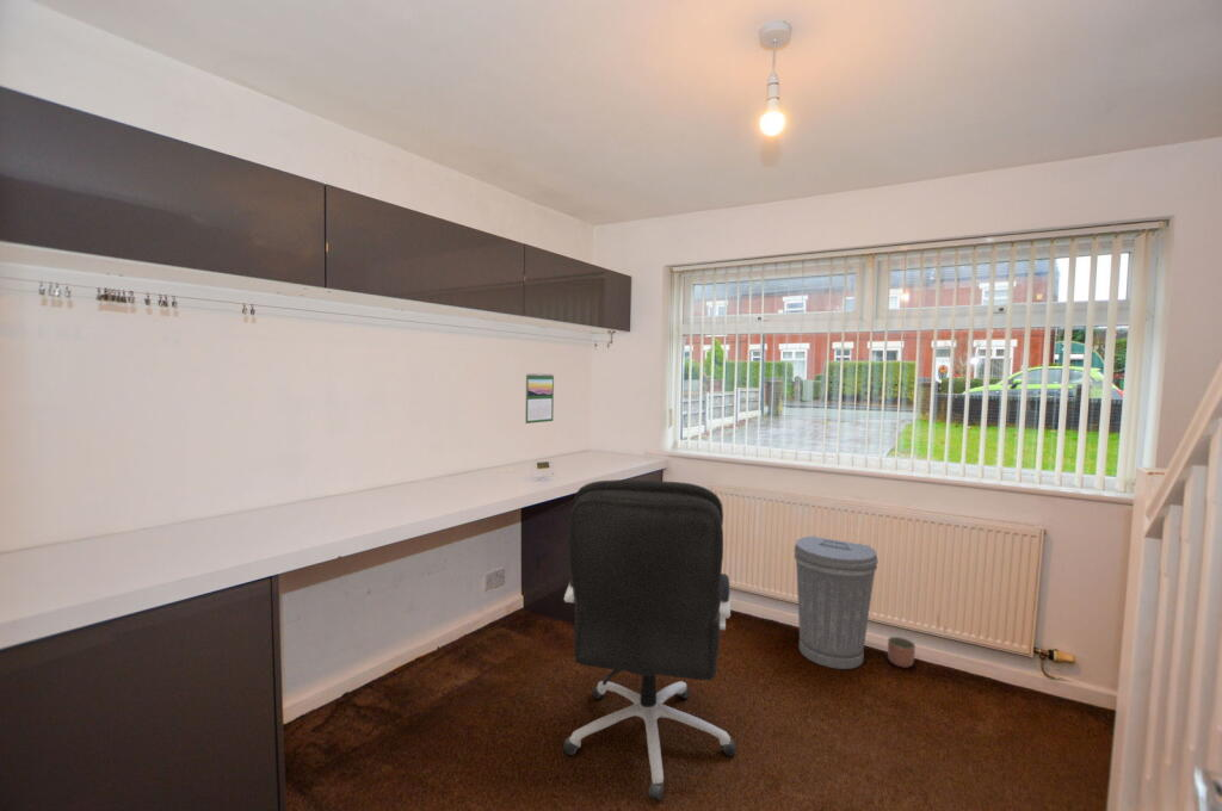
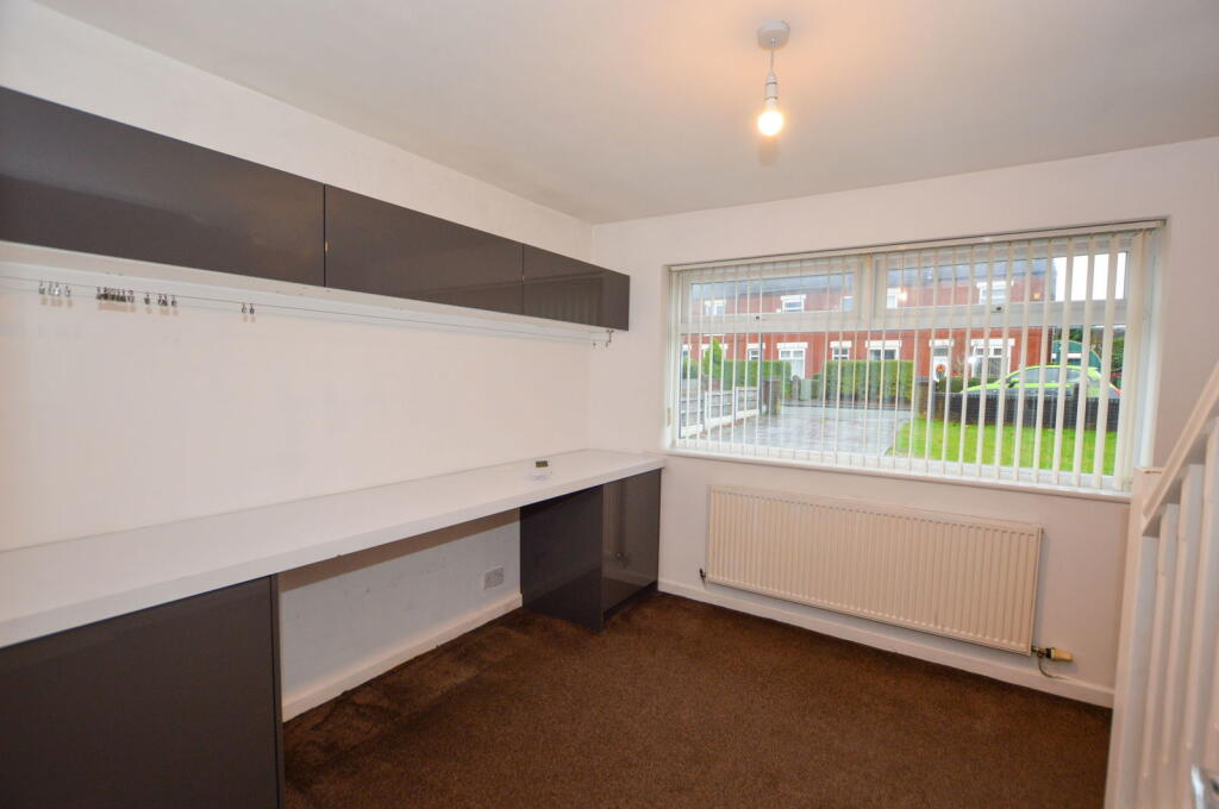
- office chair (654, 608)
- calendar (539, 397)
- planter (900, 652)
- trash can (832, 596)
